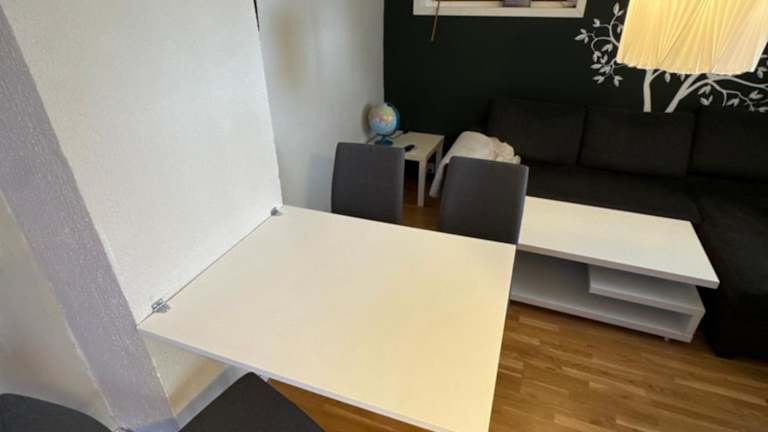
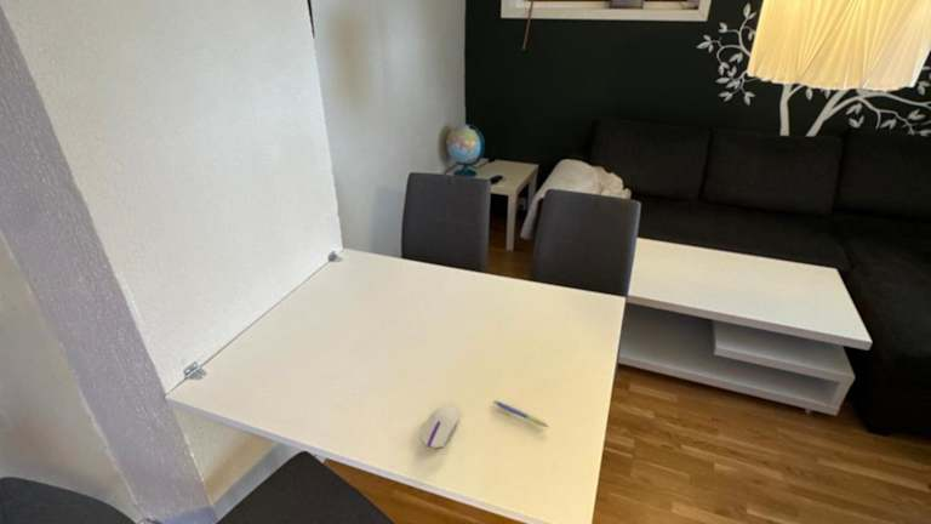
+ pen (520, 414)
+ computer mouse (441, 423)
